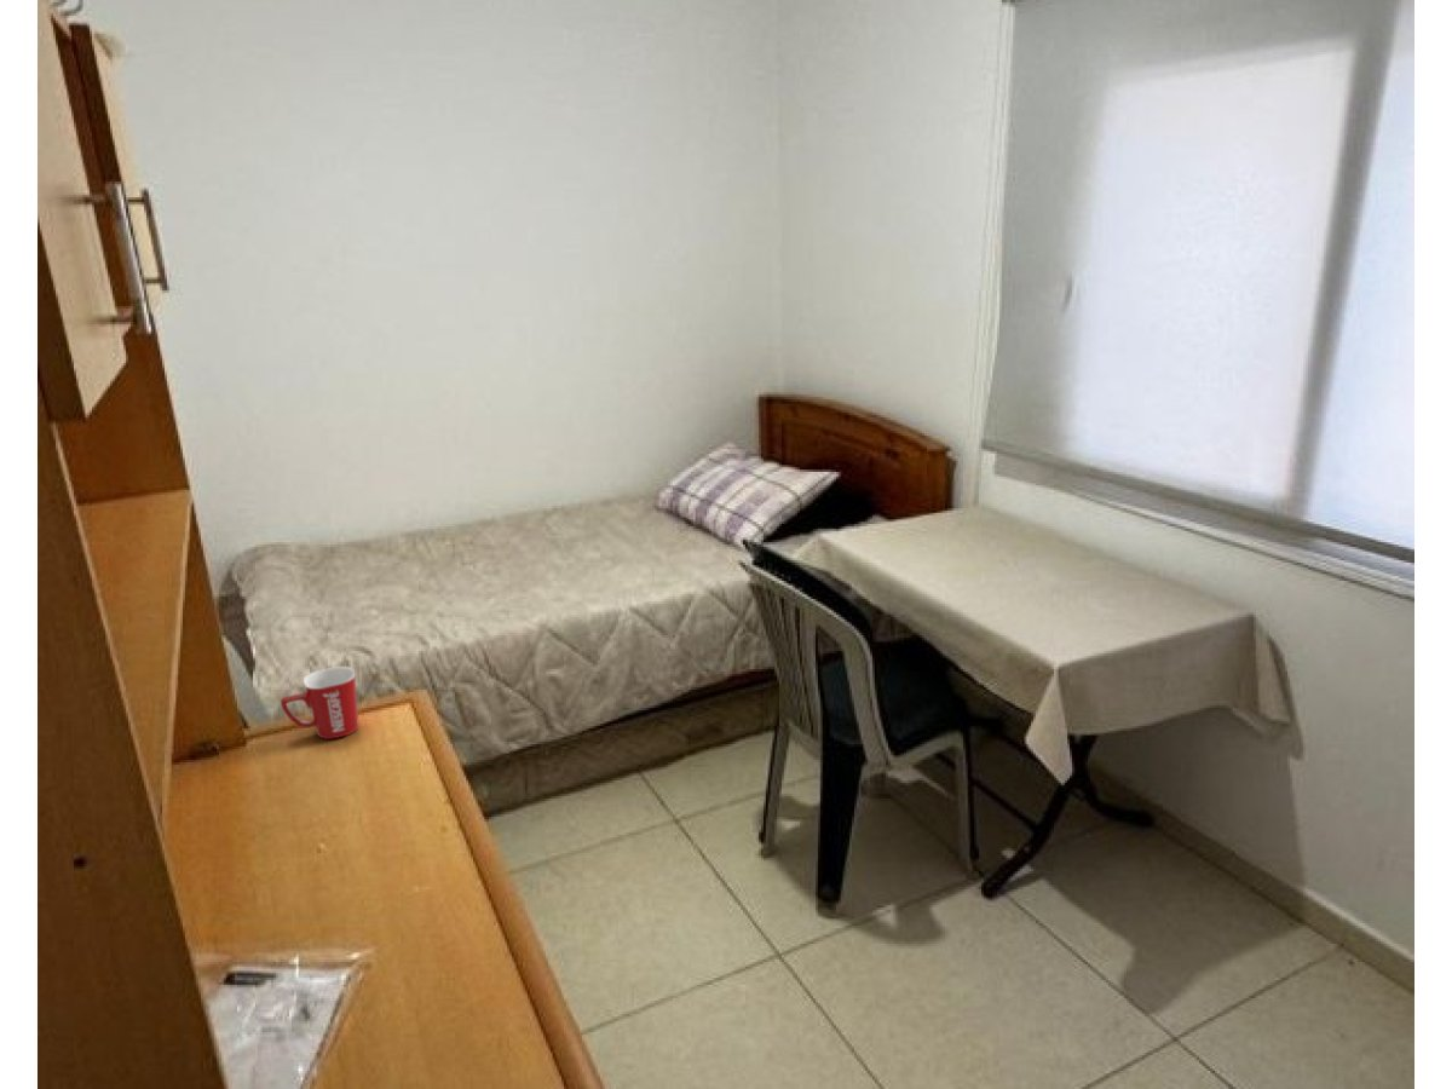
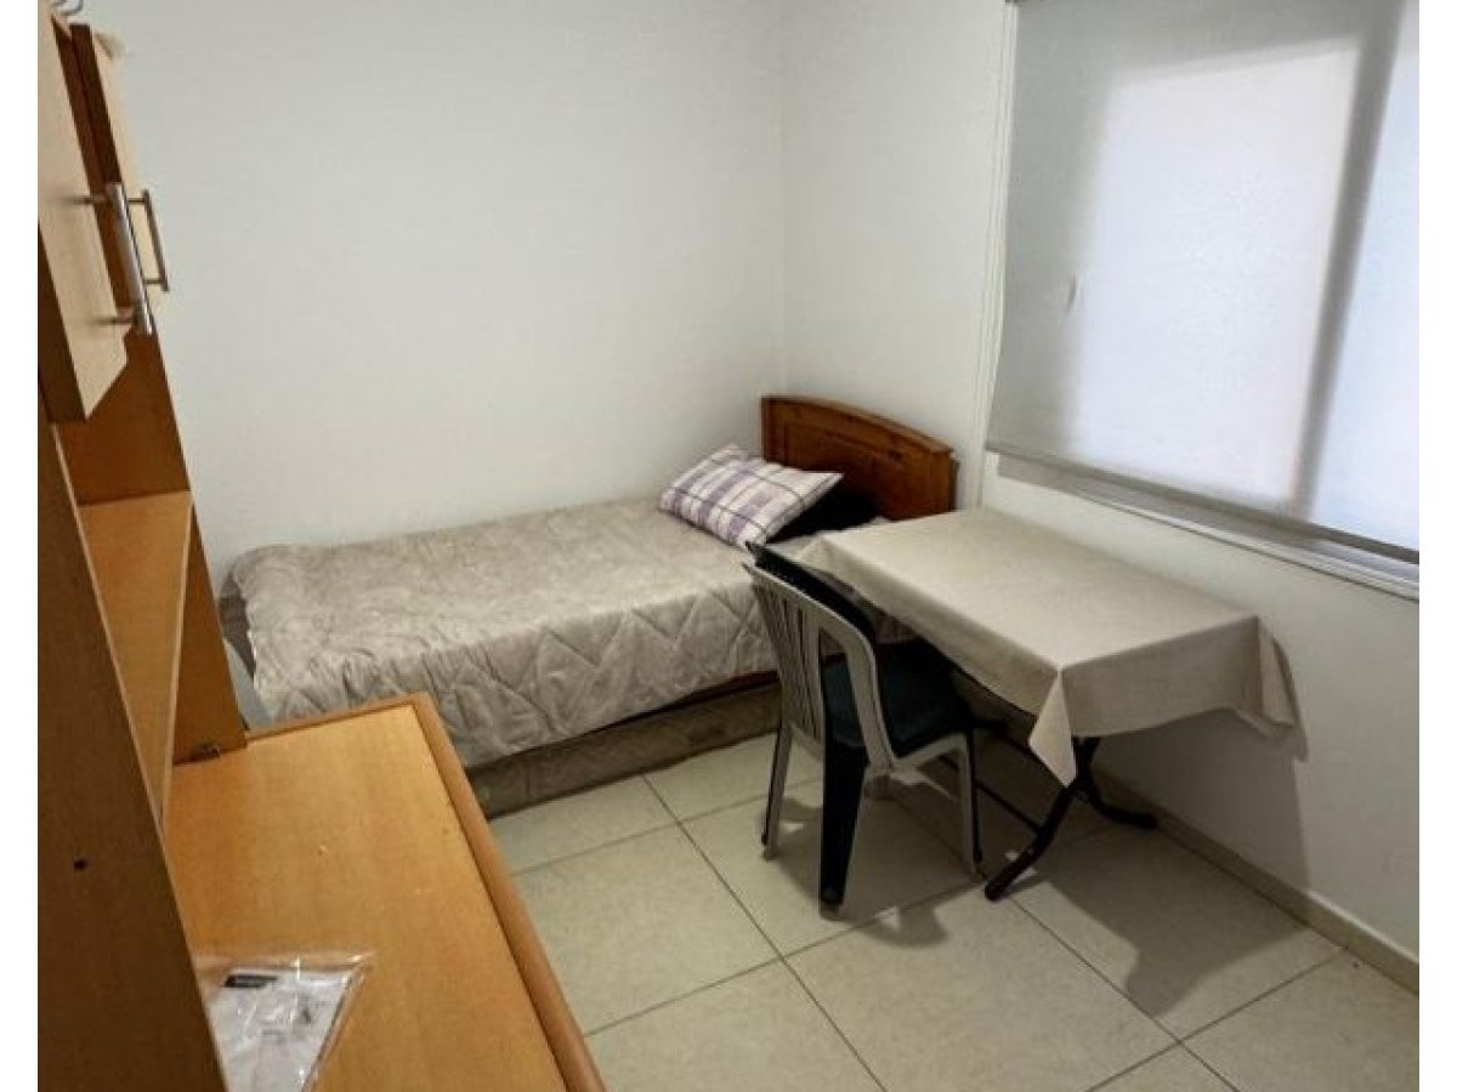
- mug (321, 705)
